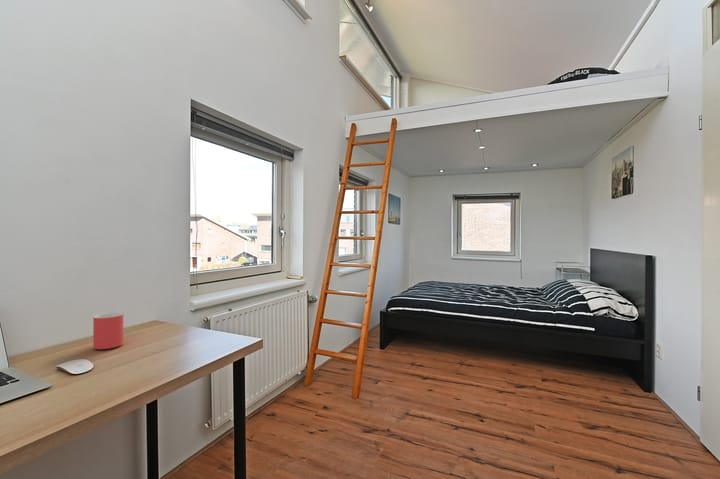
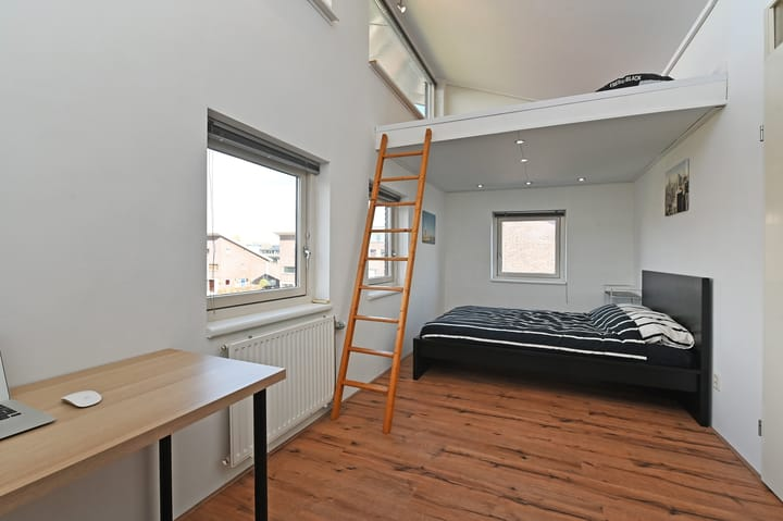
- mug (110, 329)
